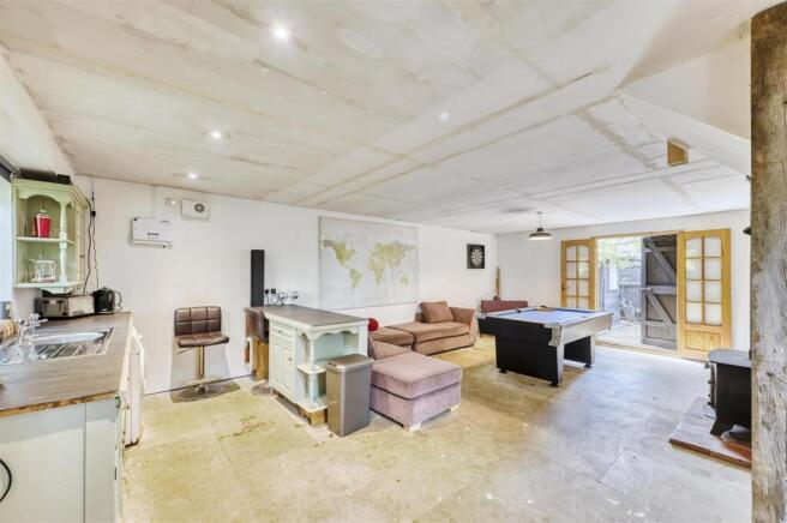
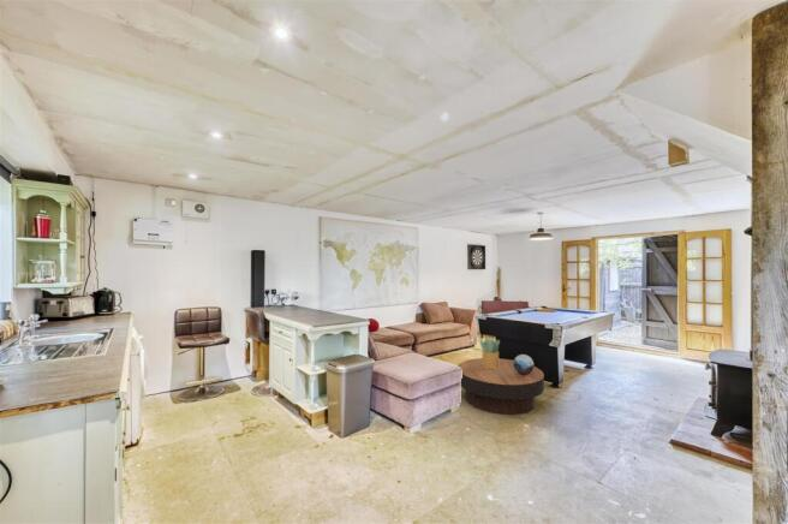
+ coffee table (499, 385)
+ potted plant (489, 352)
+ decorative sphere (523, 364)
